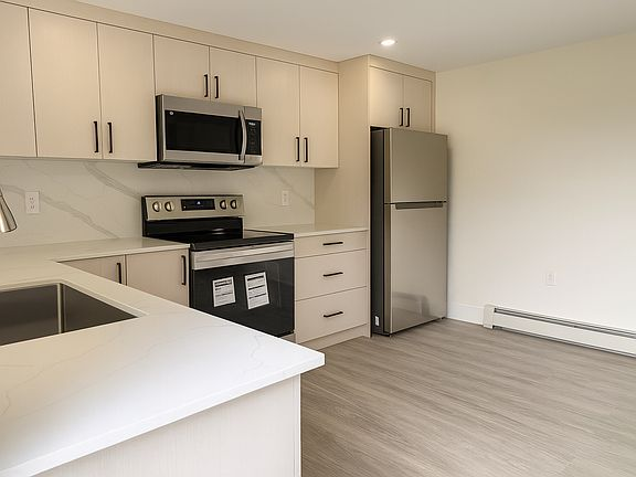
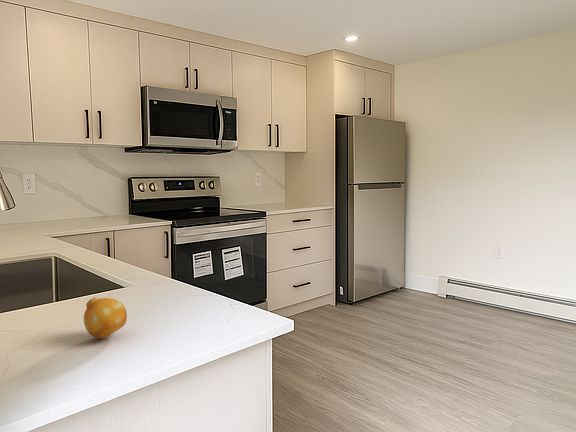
+ fruit (105, 317)
